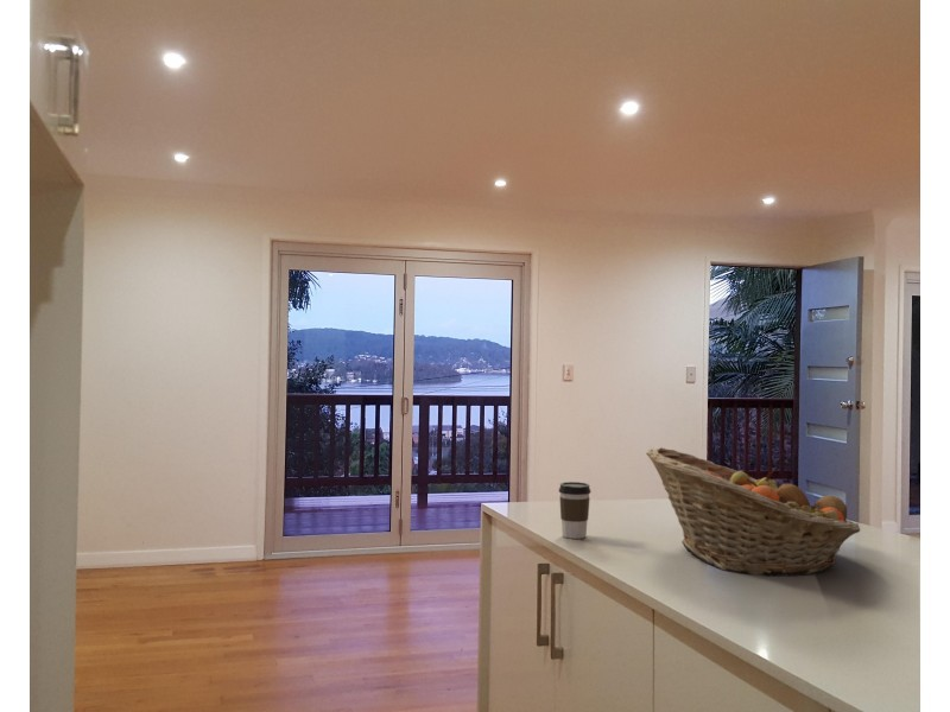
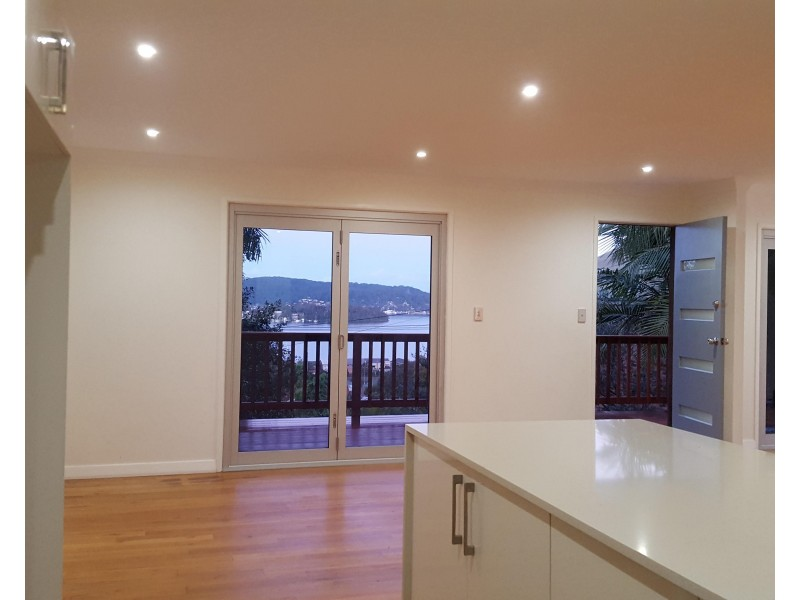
- coffee cup (574, 509)
- fruit basket (743, 503)
